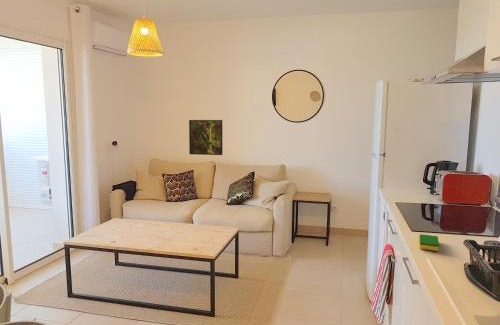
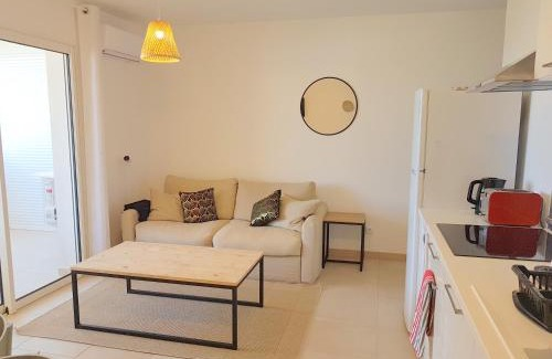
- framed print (205, 137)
- dish sponge (428, 242)
